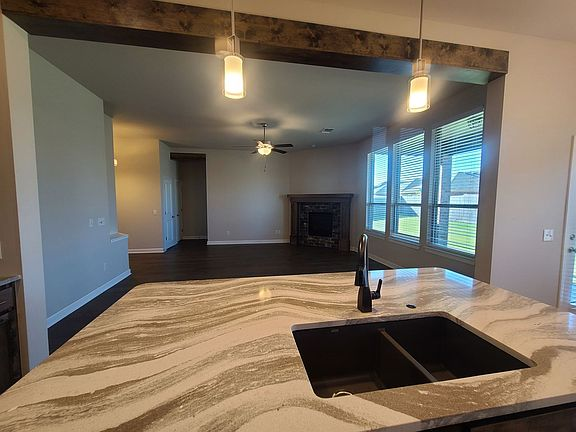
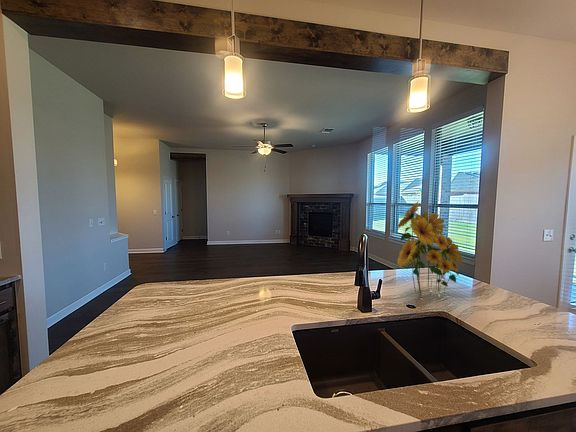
+ flower bouquet (425, 246)
